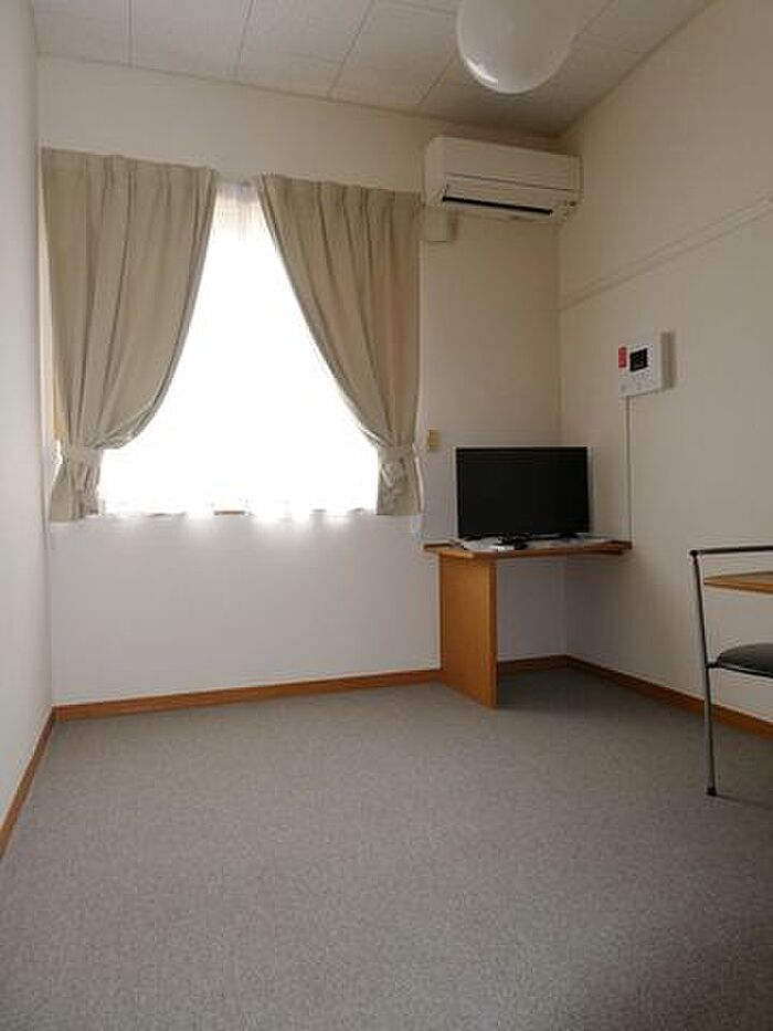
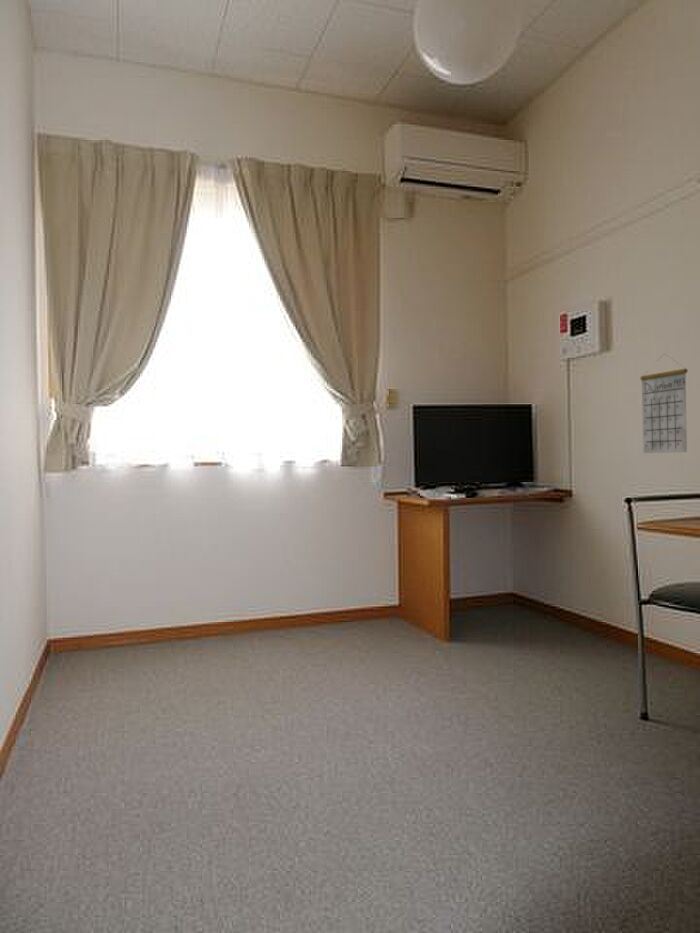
+ calendar (663, 403)
